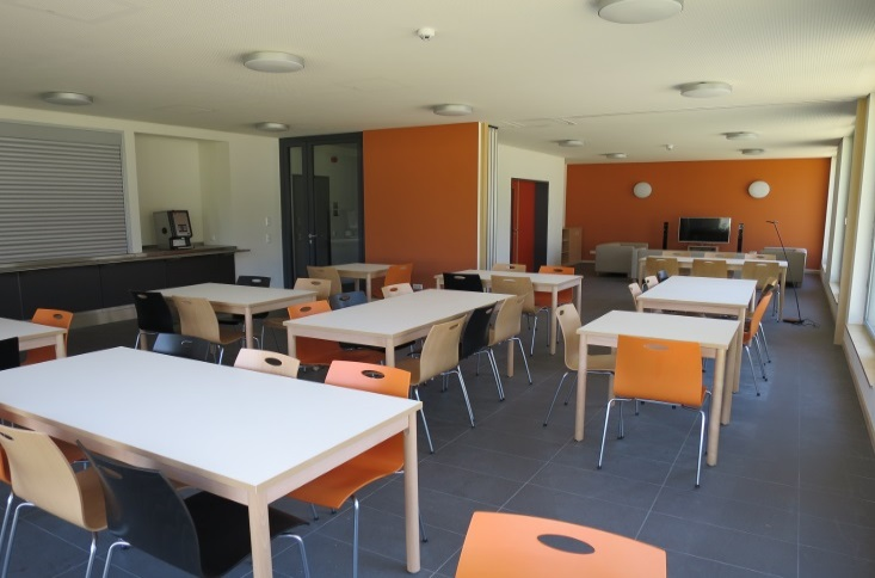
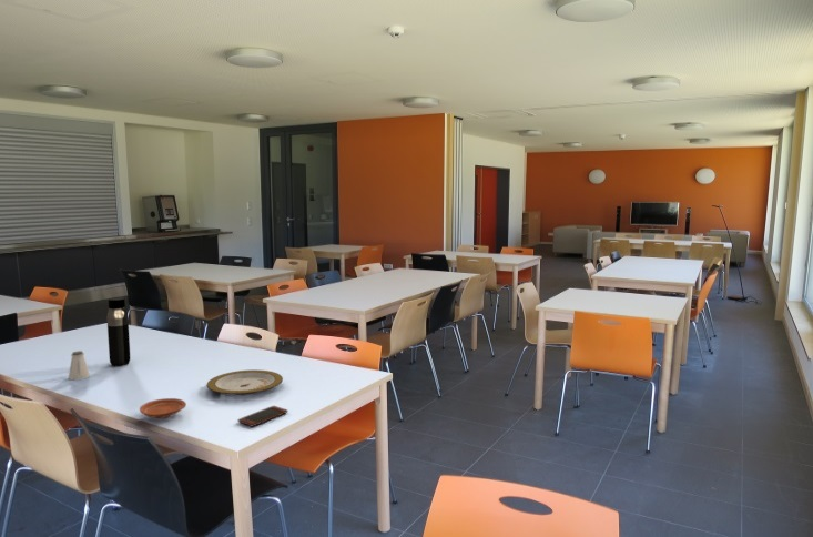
+ plate (163, 409)
+ plate (245, 383)
+ saltshaker (78, 364)
+ water bottle (118, 331)
+ smartphone (263, 415)
